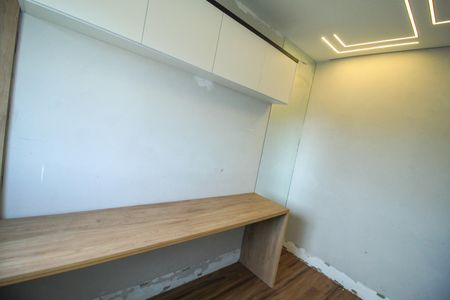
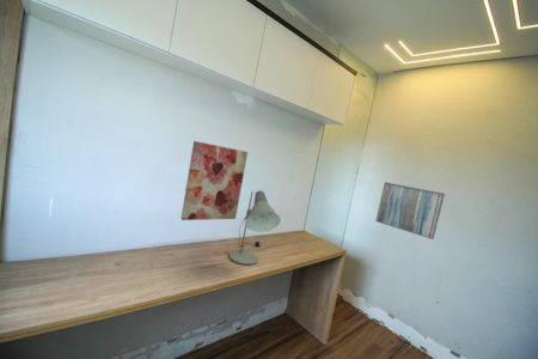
+ desk lamp (258, 224)
+ wall art (216, 183)
+ wall art (406, 208)
